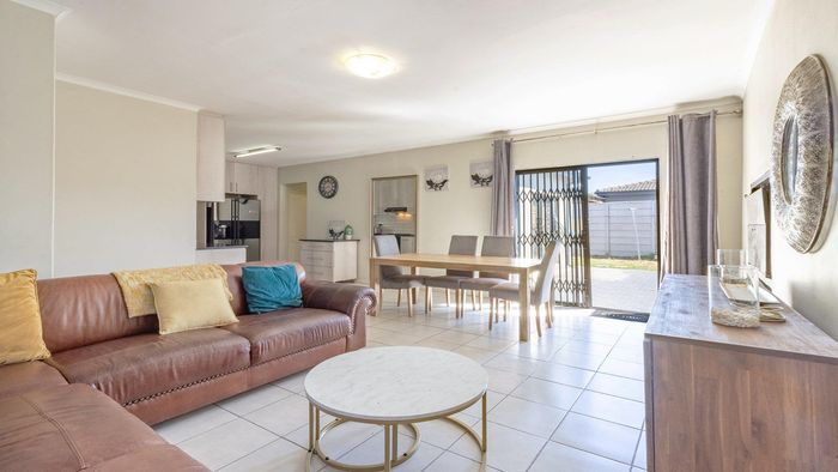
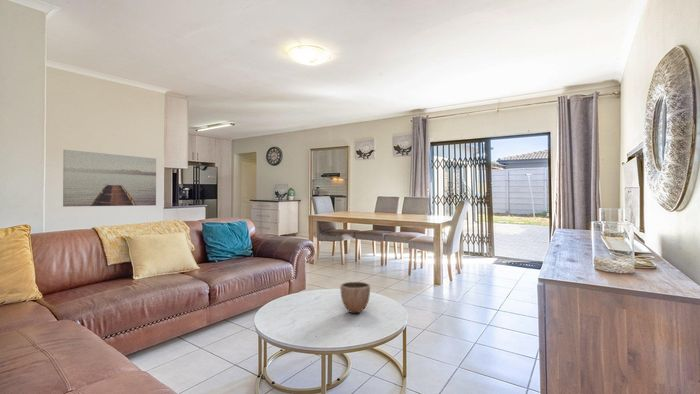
+ wall art (114, 180)
+ decorative bowl (355, 298)
